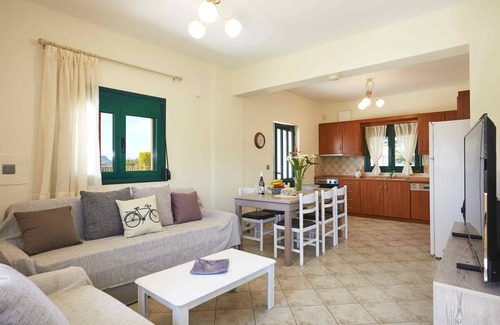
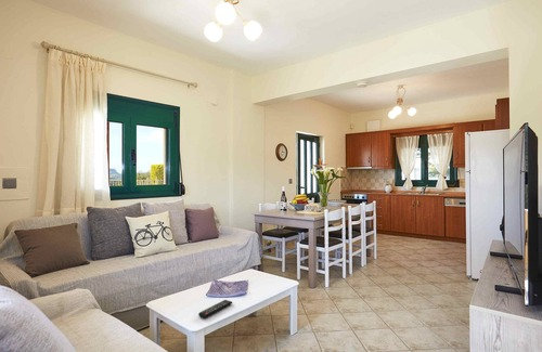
+ remote control (216, 308)
